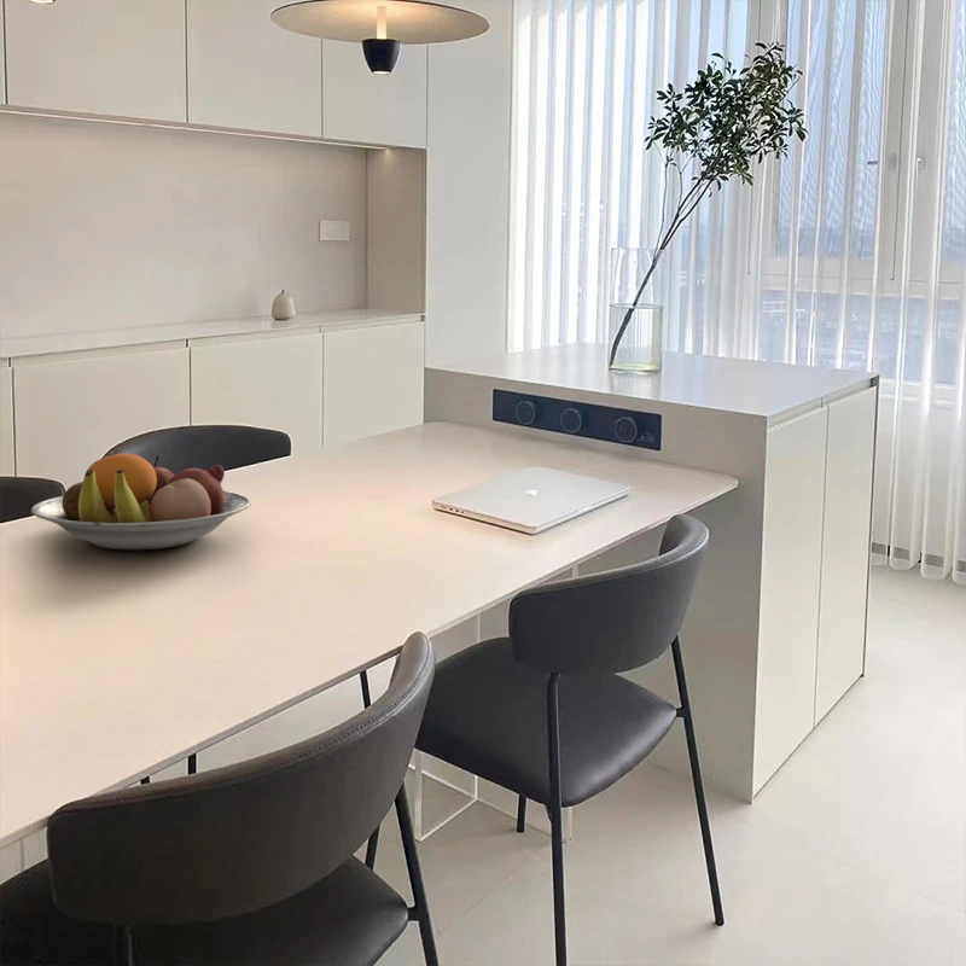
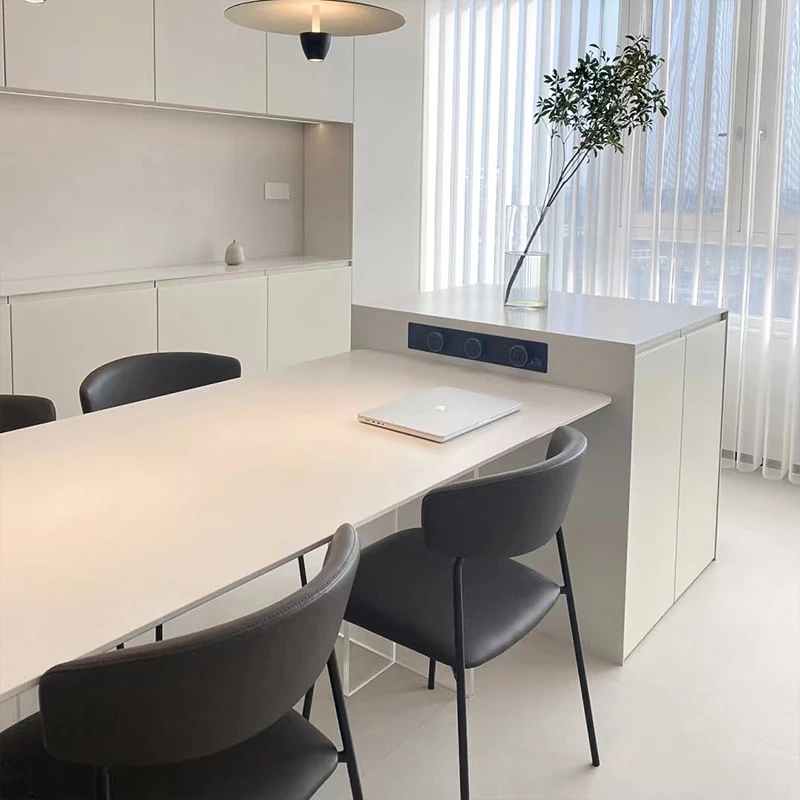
- fruit bowl (144, 495)
